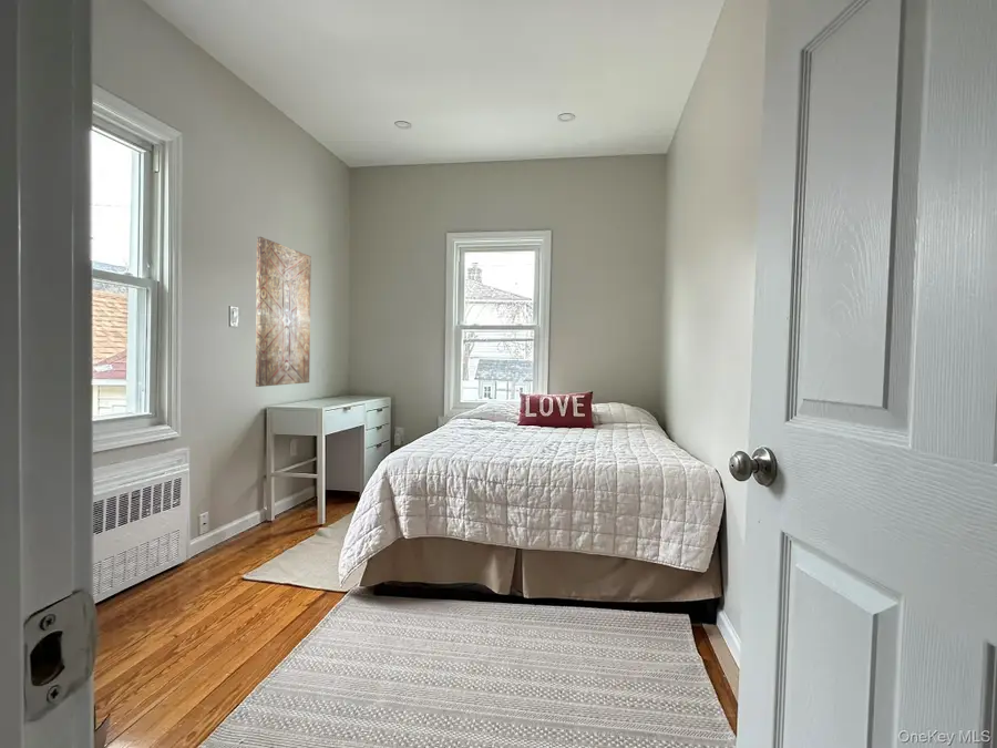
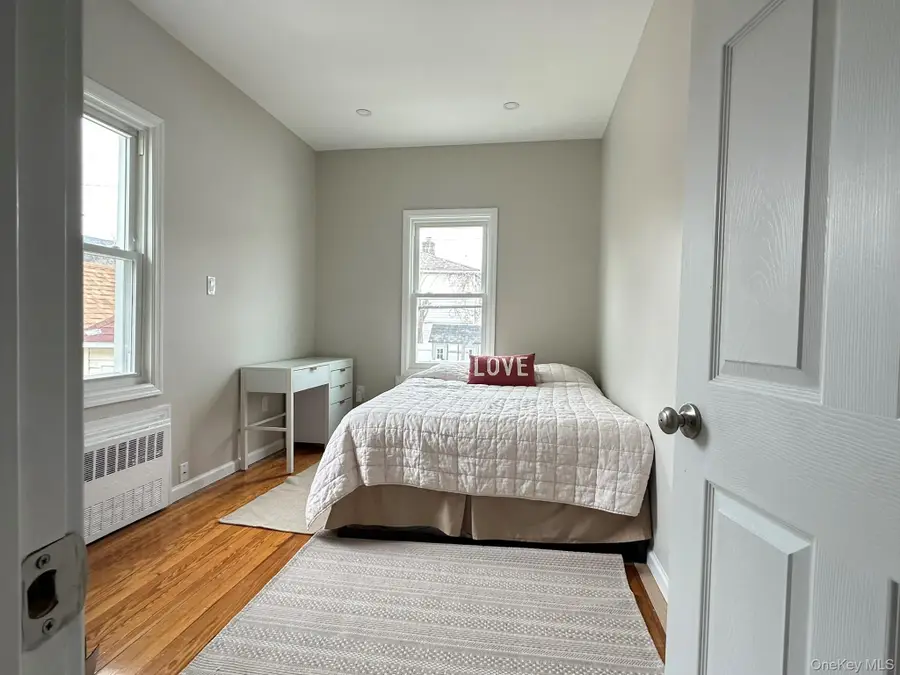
- wall art (285, 316)
